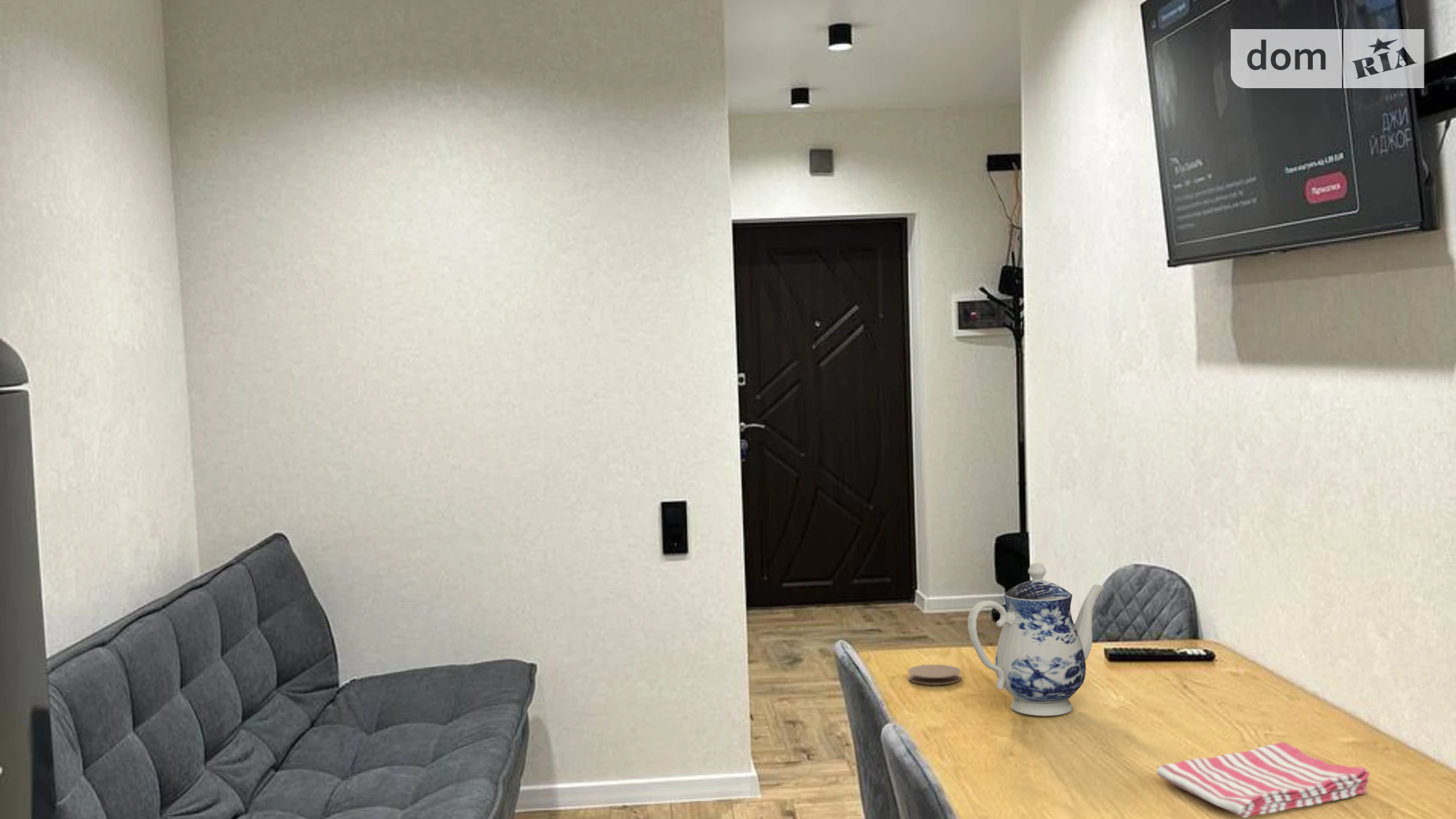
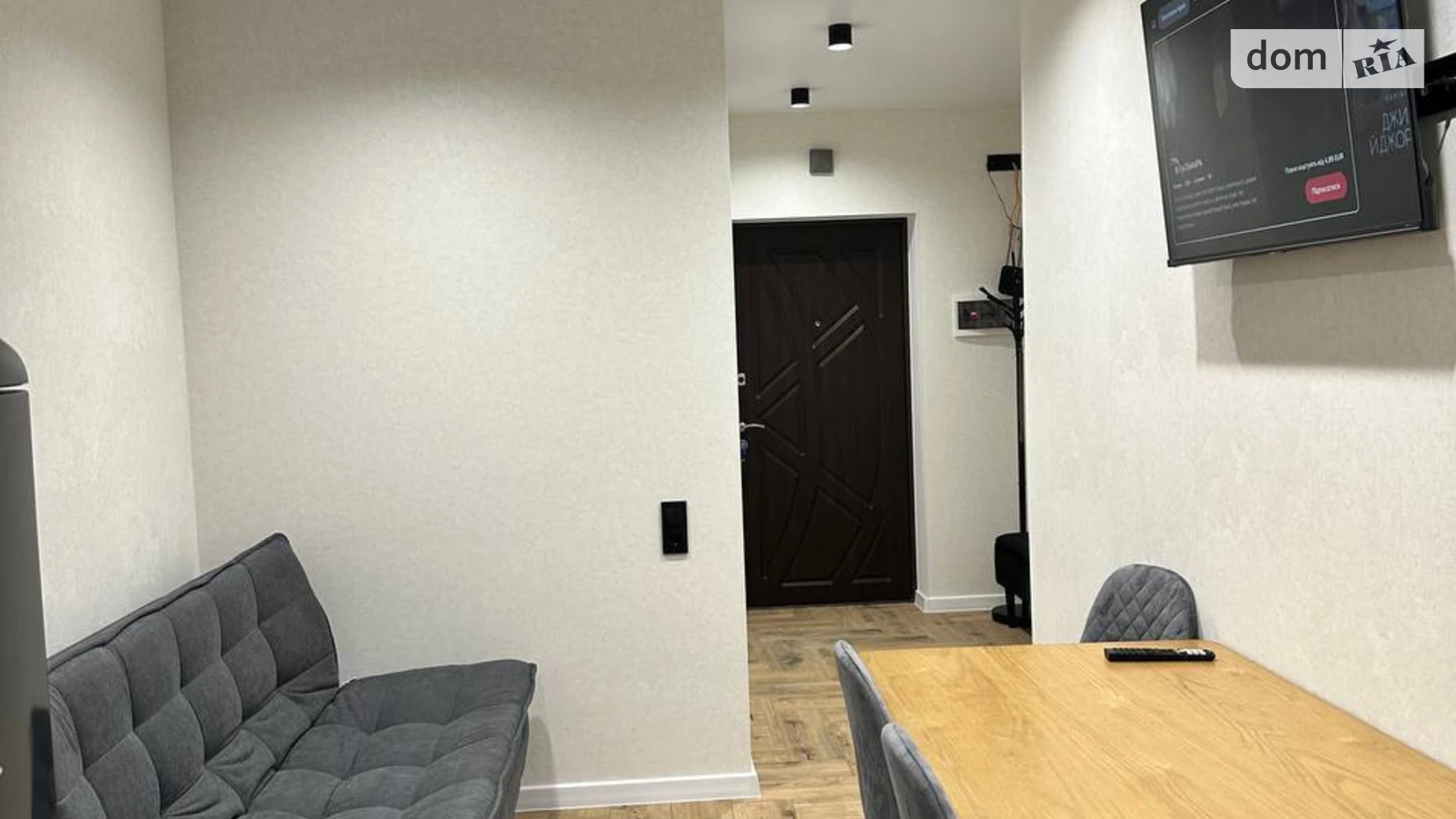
- coaster (934, 674)
- dish towel (1261, 774)
- teapot (1039, 636)
